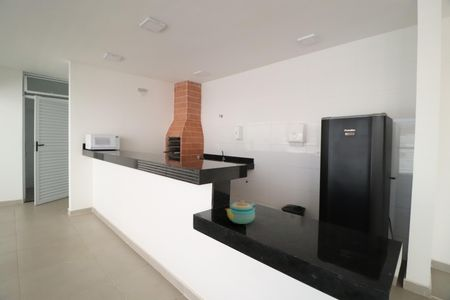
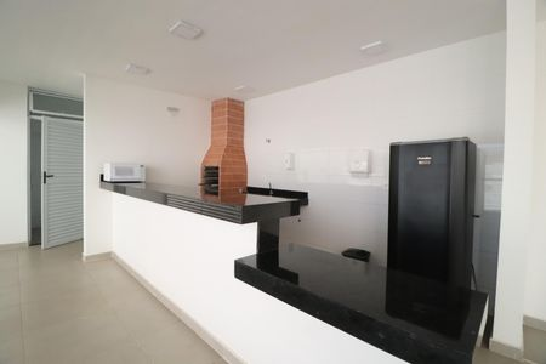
- teapot (240, 210)
